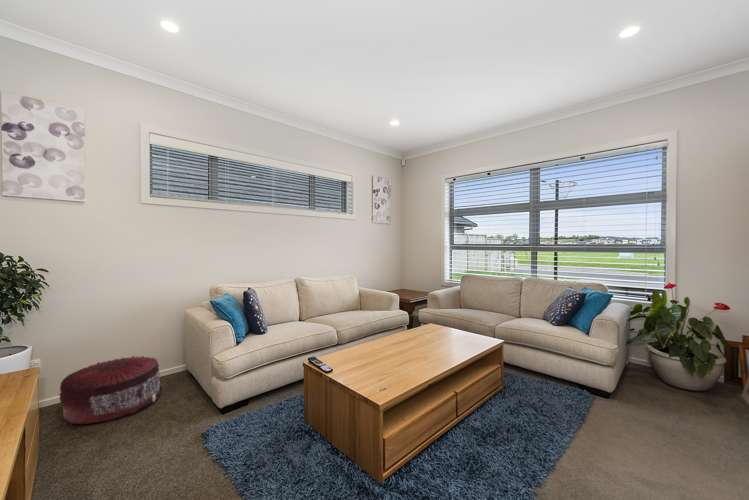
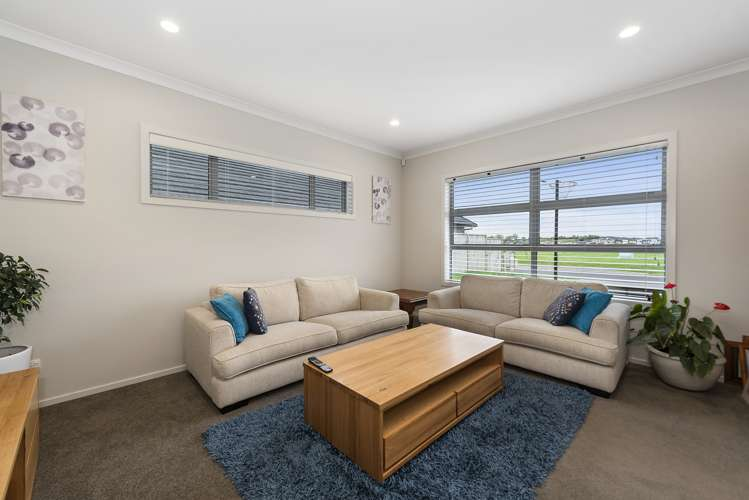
- pouf (115, 384)
